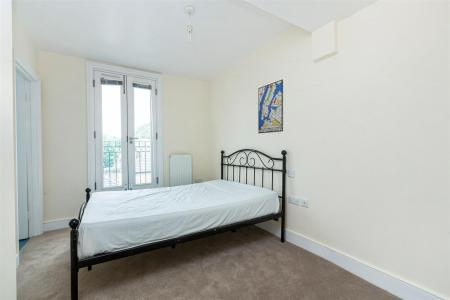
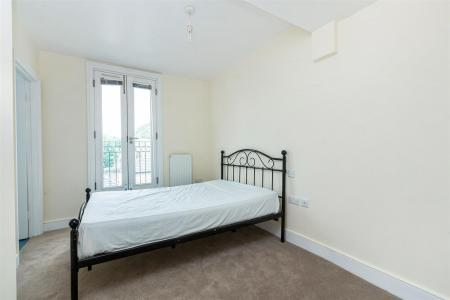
- wall art (269, 108)
